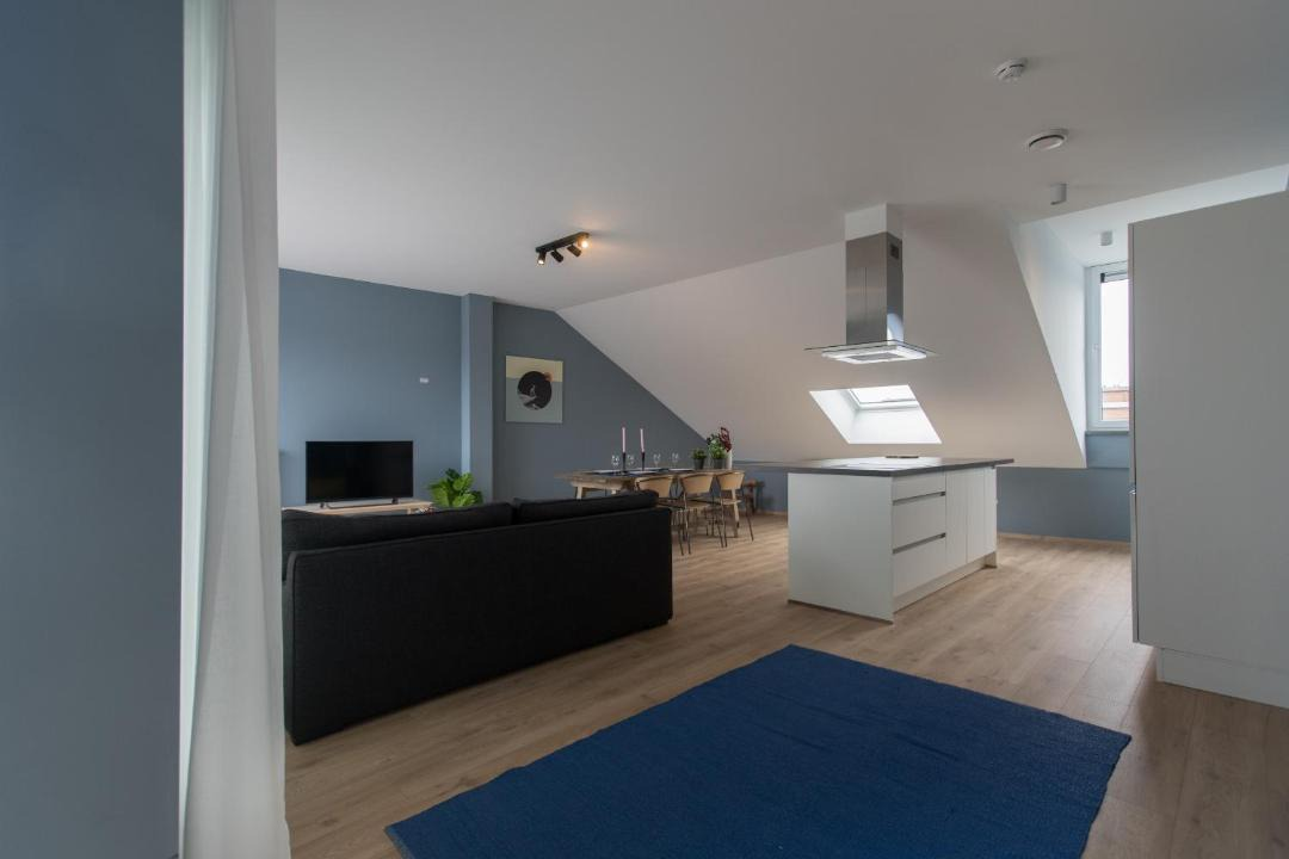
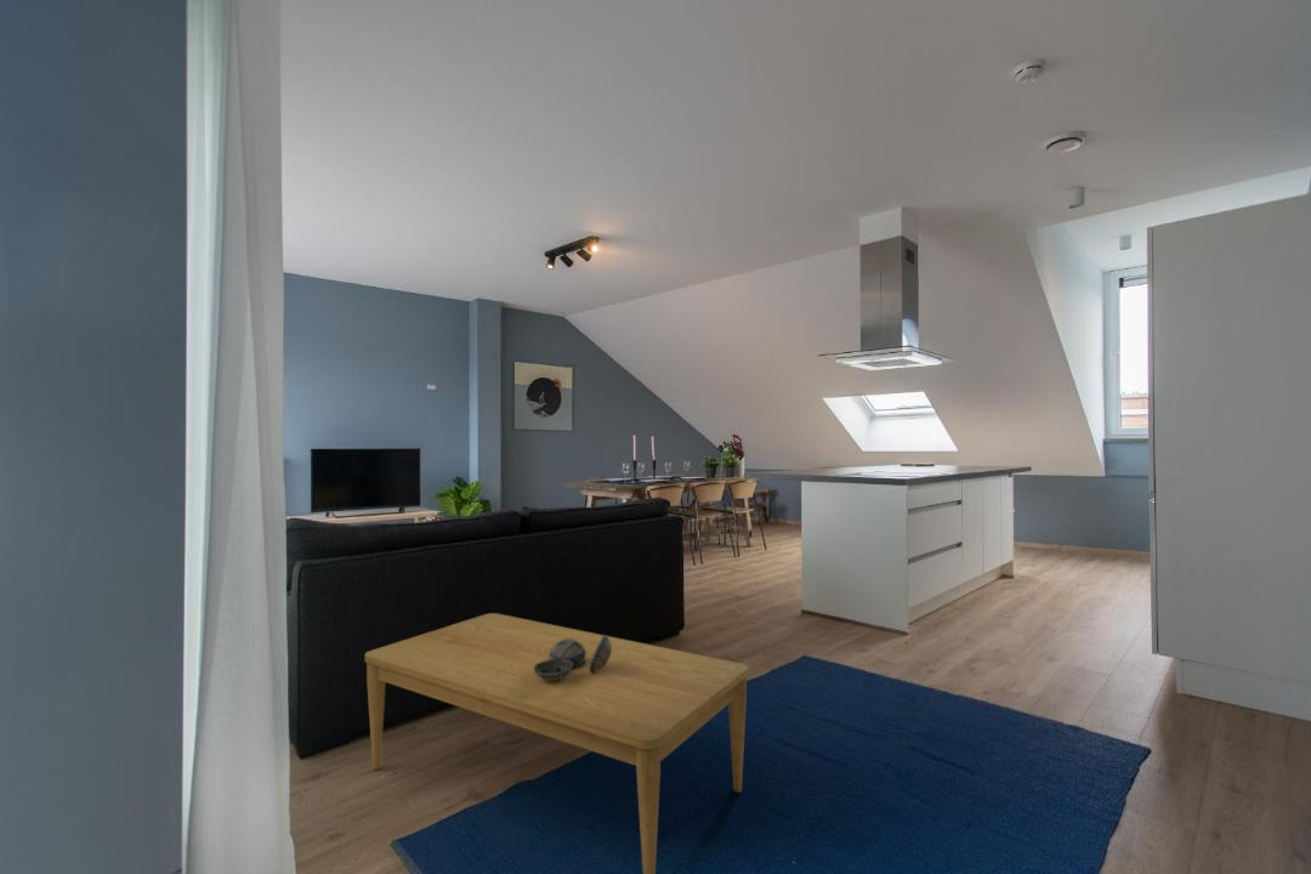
+ decorative bowl (571, 651)
+ coffee table (550, 719)
